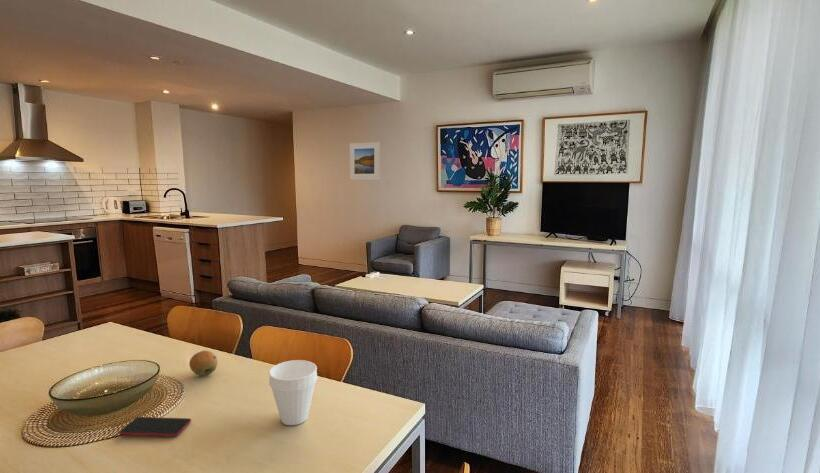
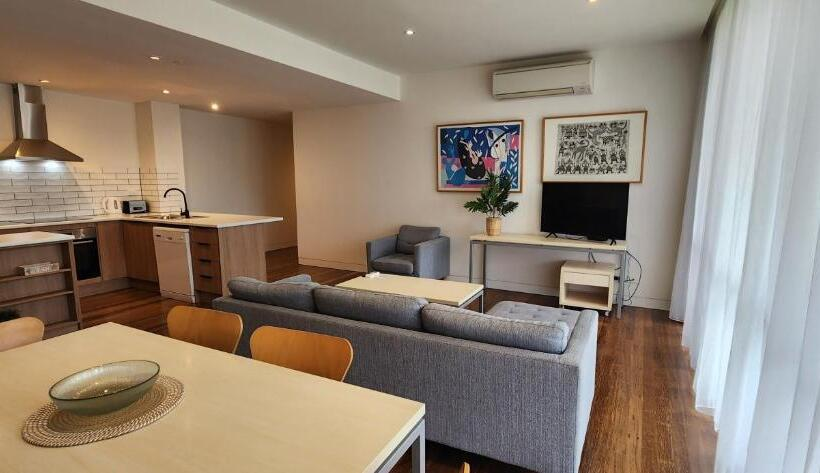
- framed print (364, 161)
- cup (293, 393)
- fruit (203, 363)
- smartphone (156, 426)
